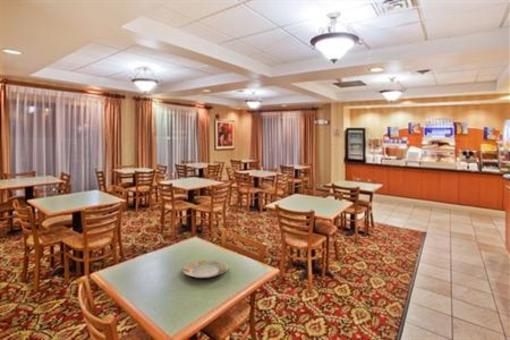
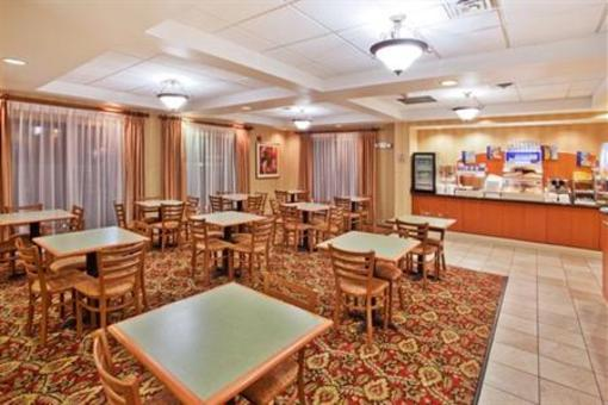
- plate (205, 269)
